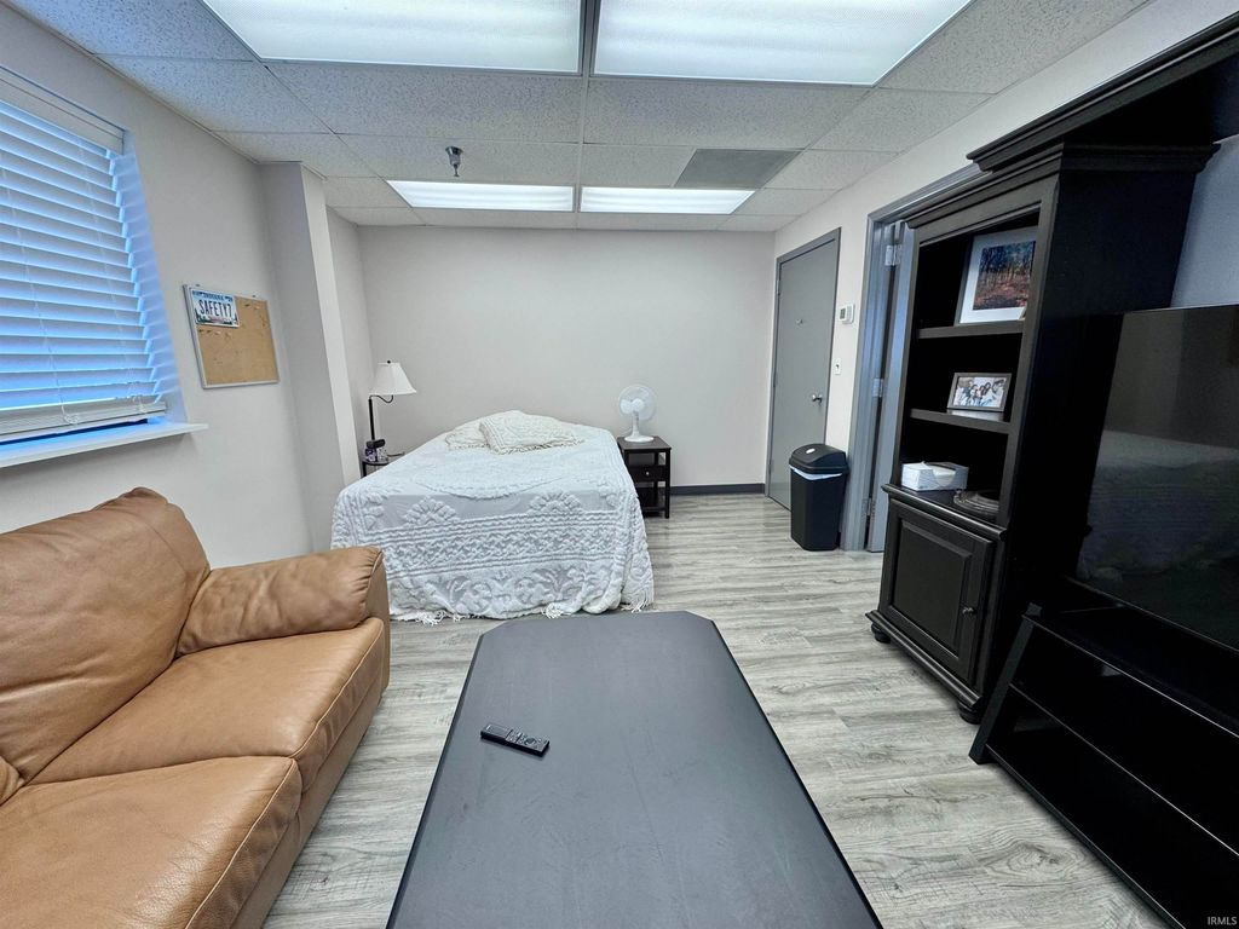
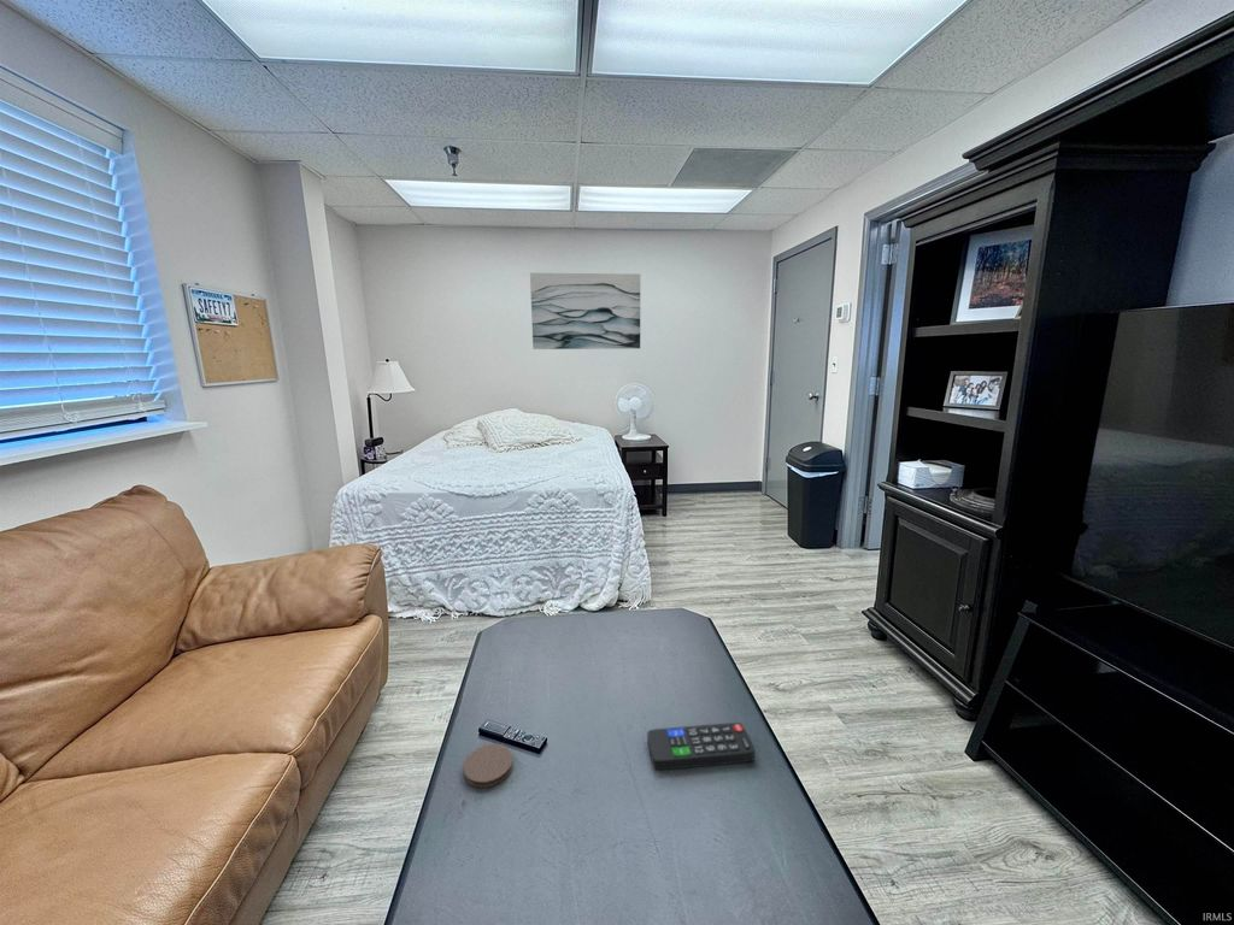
+ wall art (586, 311)
+ remote control (699, 744)
+ coaster (488, 764)
